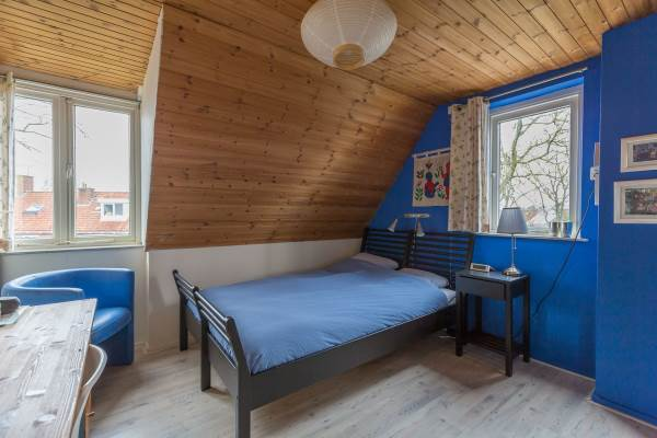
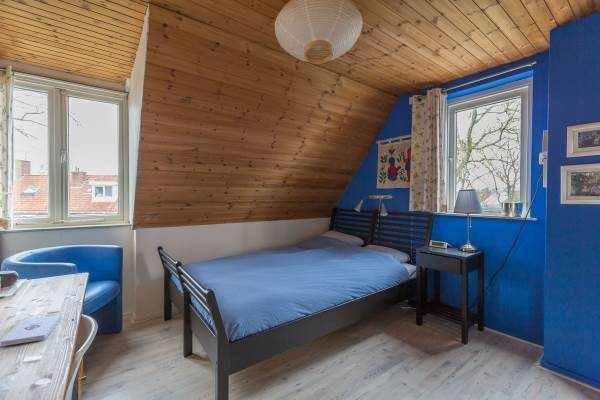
+ notepad (33, 328)
